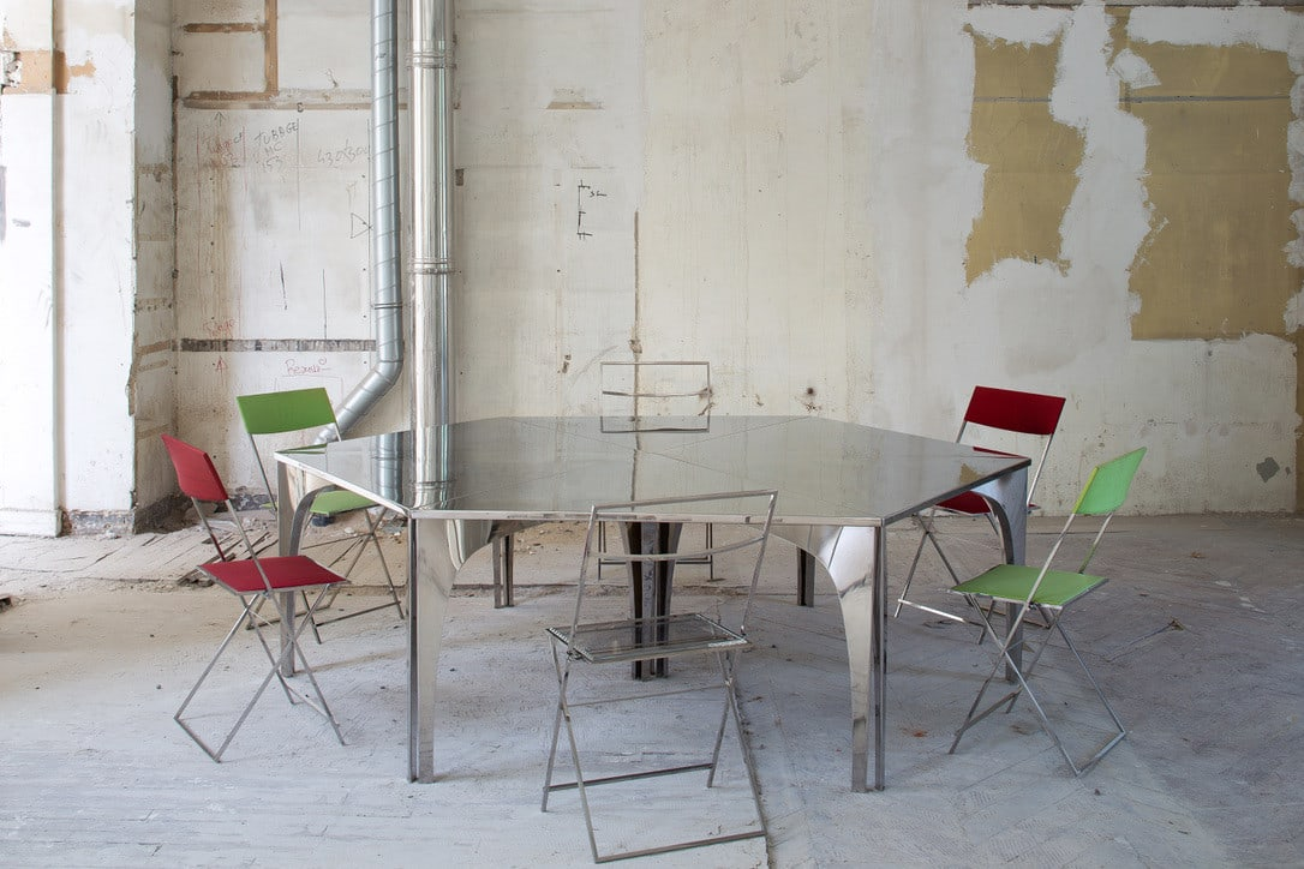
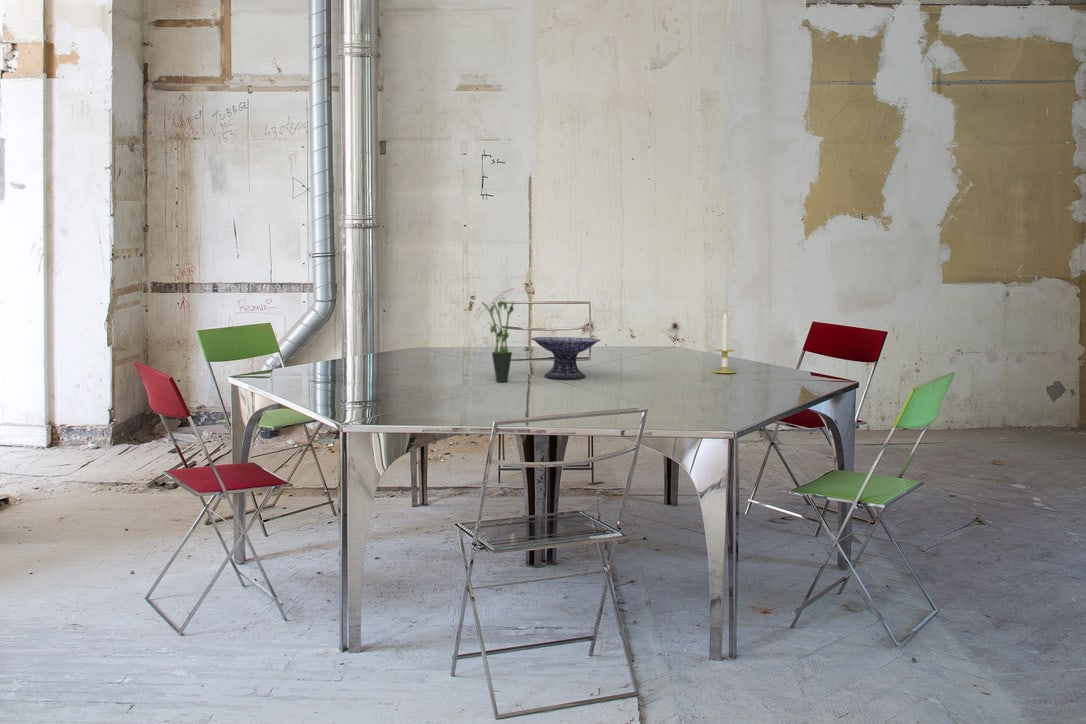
+ potted plant (497, 339)
+ candle (724, 341)
+ decorative bowl (565, 357)
